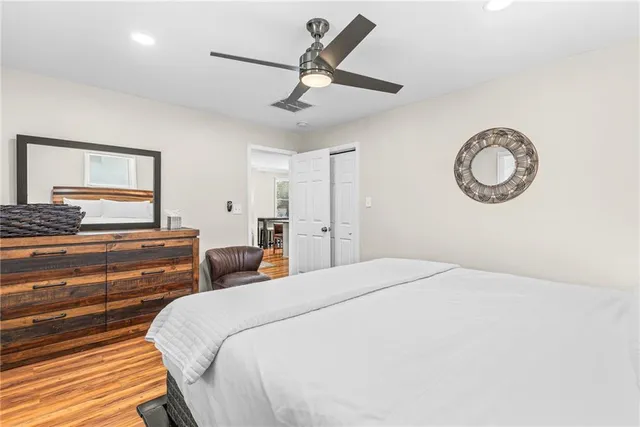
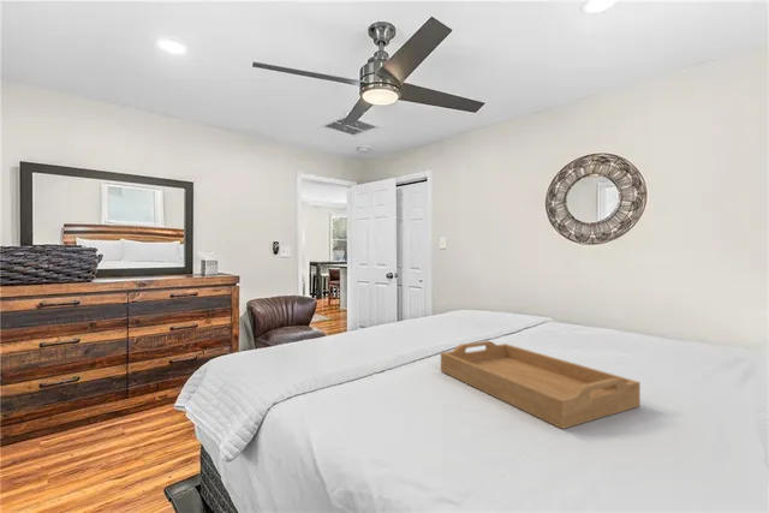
+ serving tray (526, 372)
